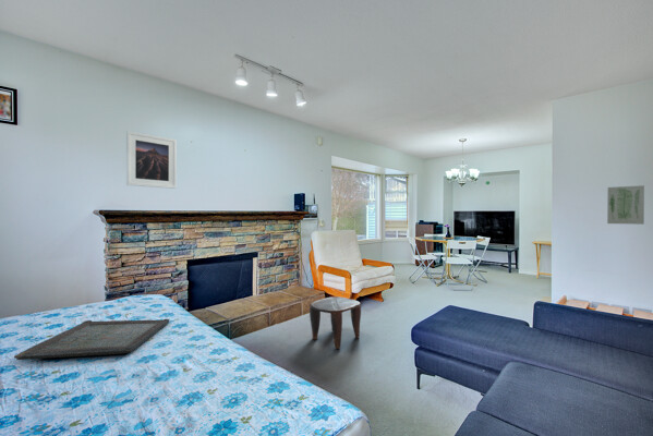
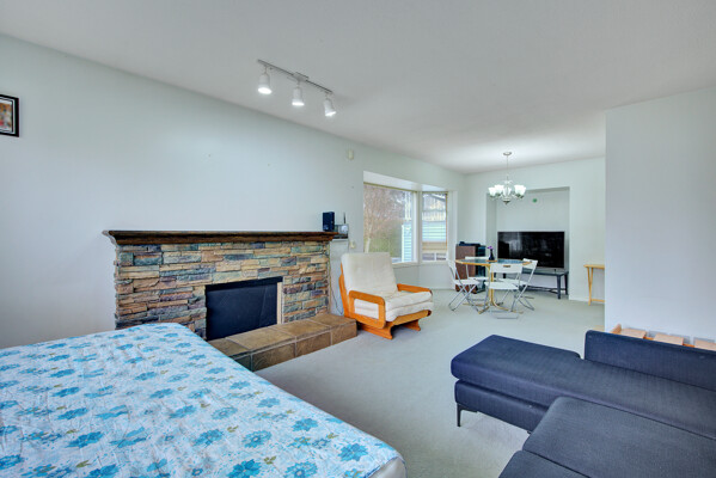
- wall art (625, 205)
- stool (335, 319)
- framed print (153, 161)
- serving tray (104, 336)
